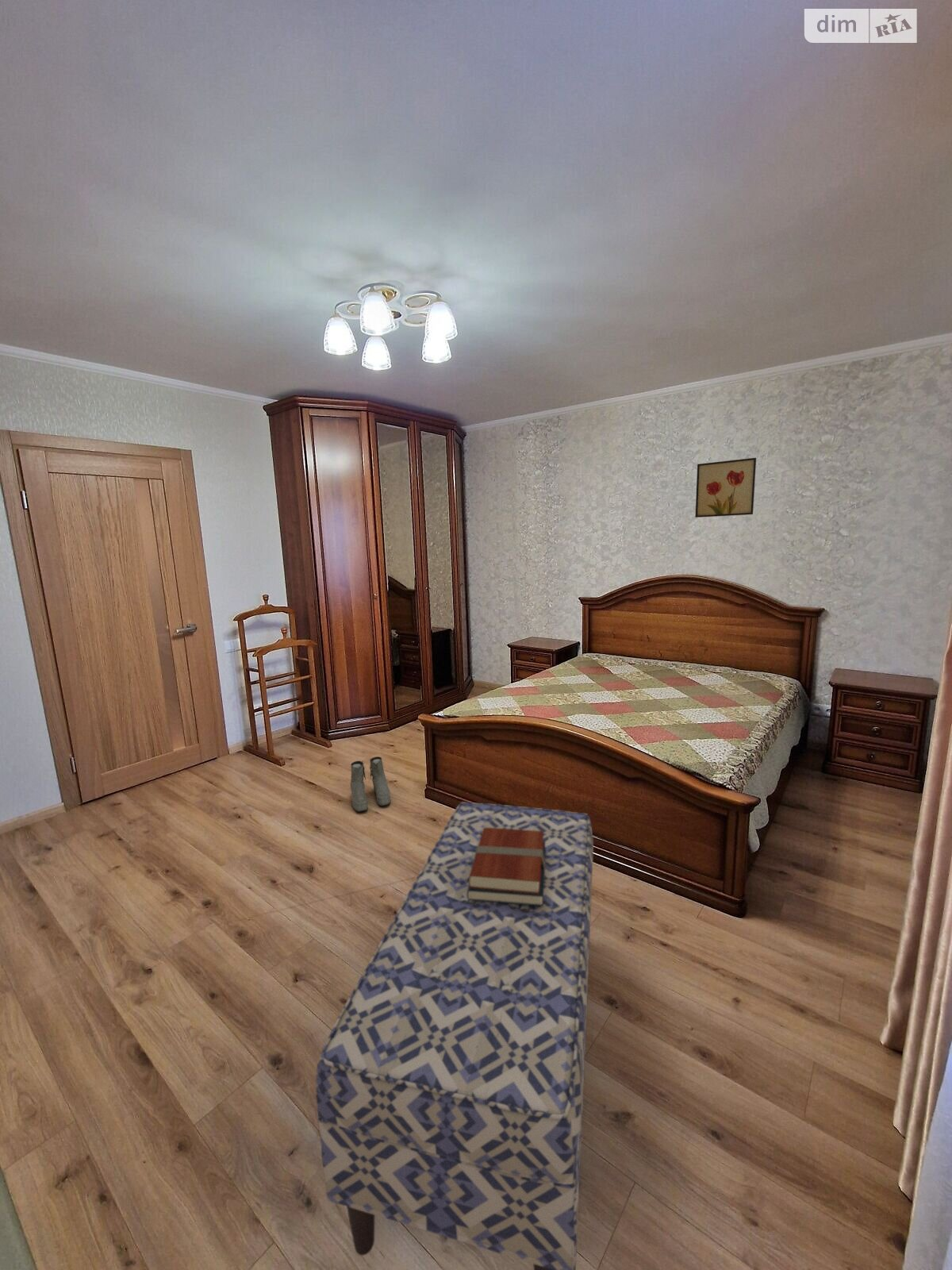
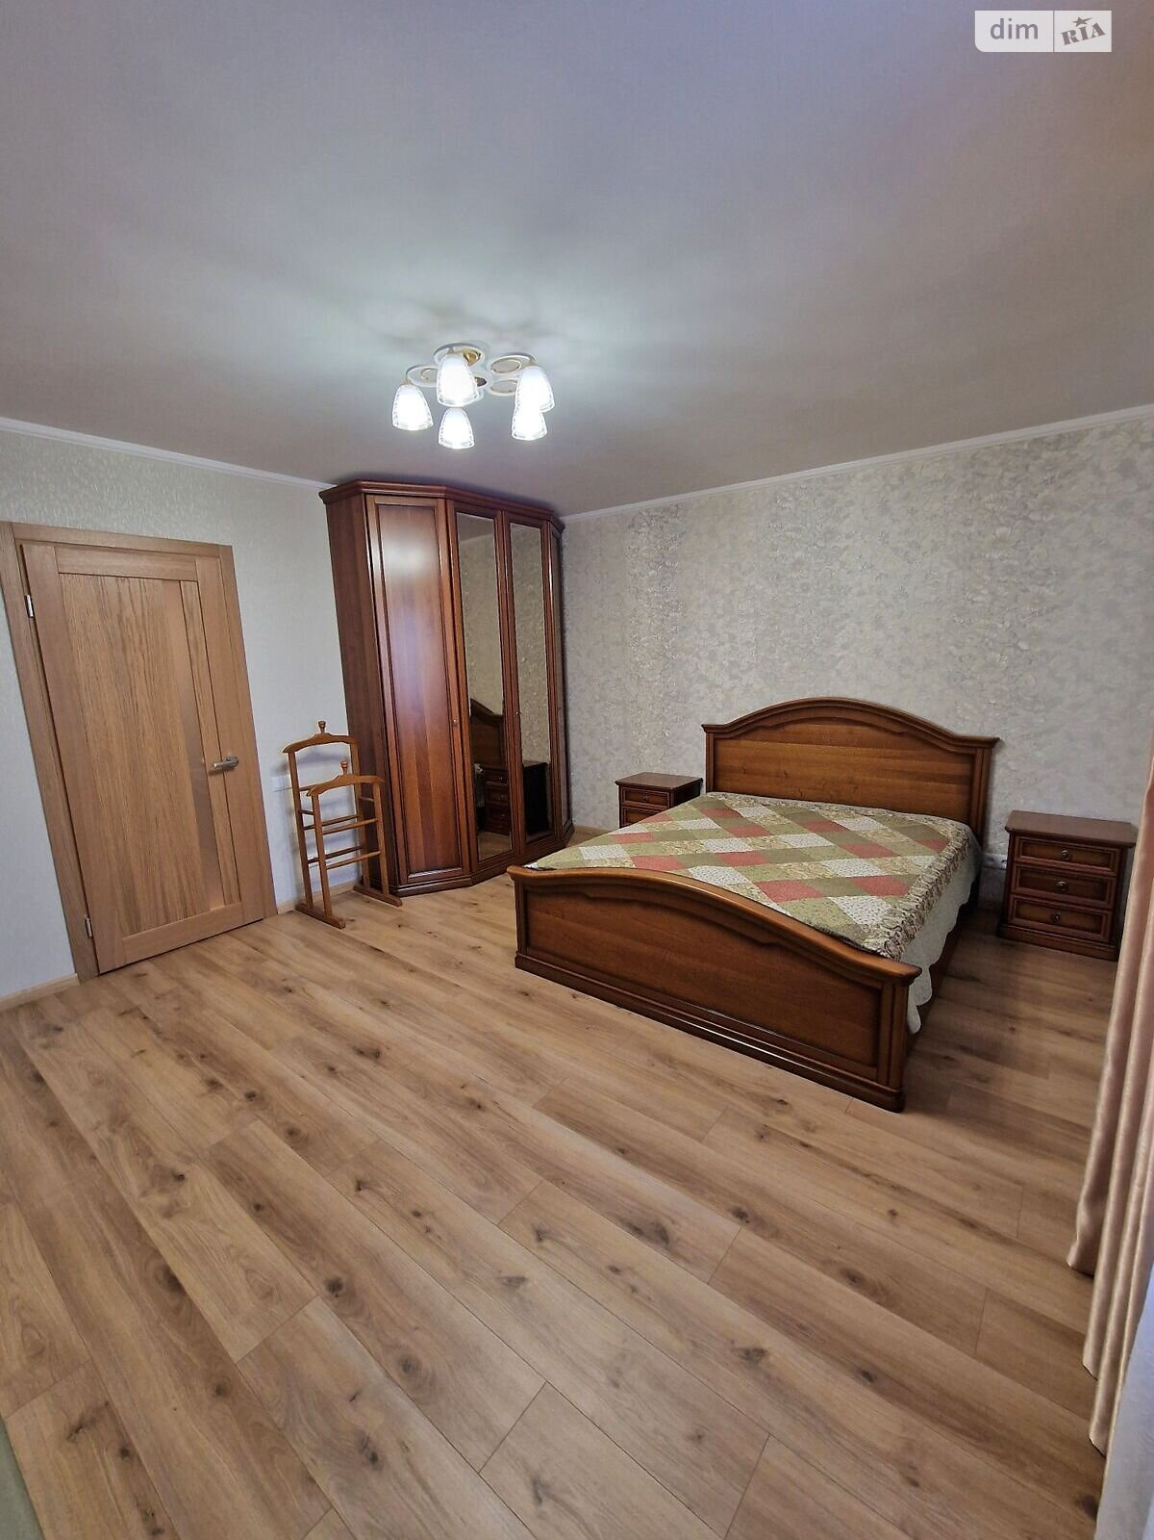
- books (509, 861)
- bench (496, 977)
- wall art (724, 488)
- boots (372, 780)
